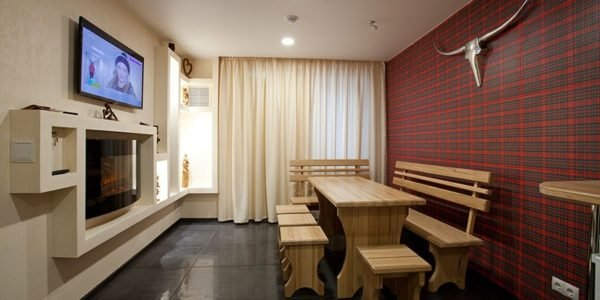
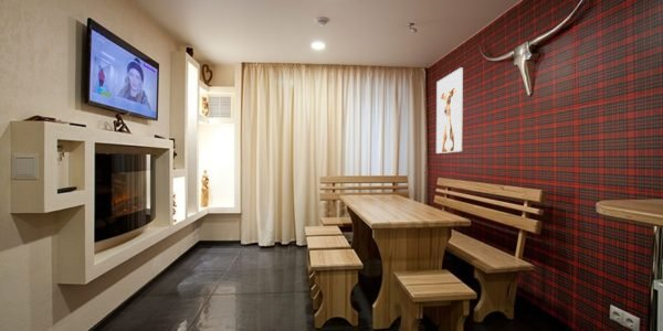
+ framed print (448, 114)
